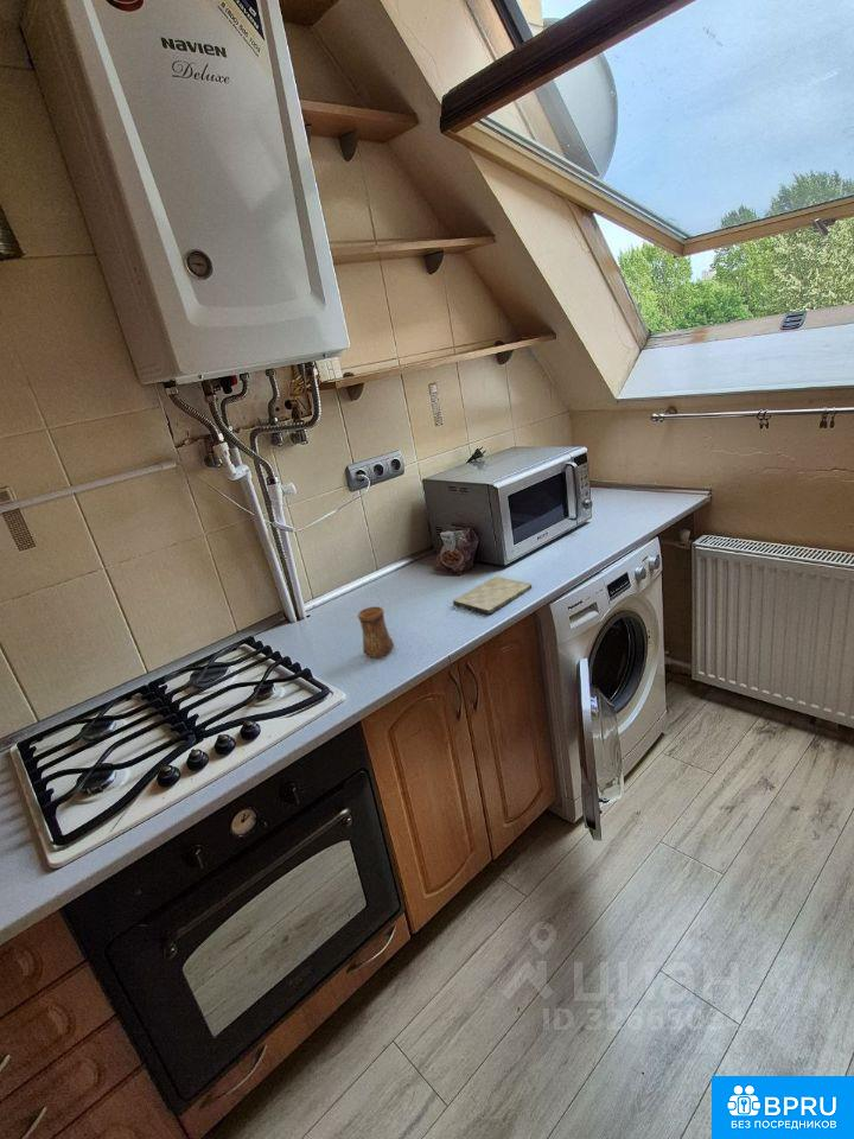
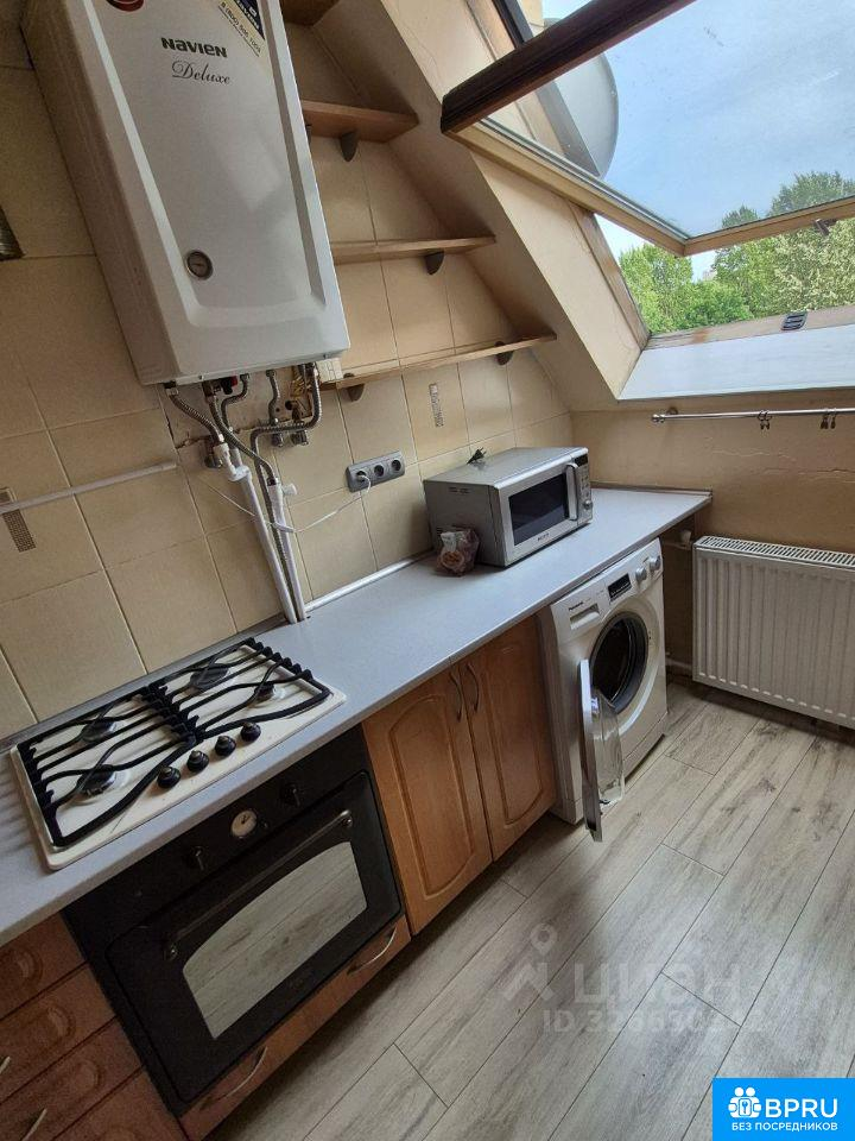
- cutting board (492, 593)
- cup (375, 632)
